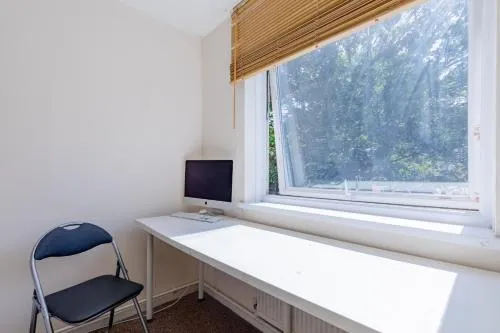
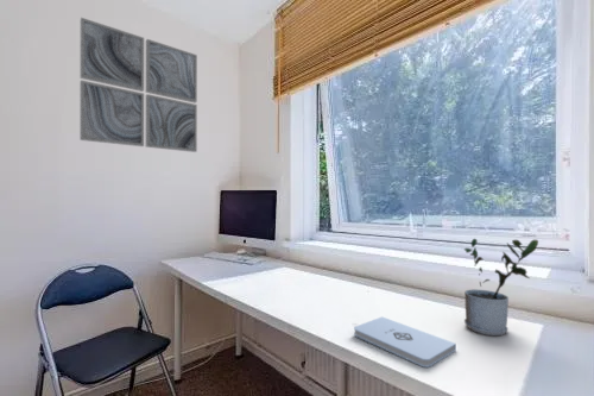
+ wall art (146, 92)
+ notepad (400, 338)
+ potted plant (498, 287)
